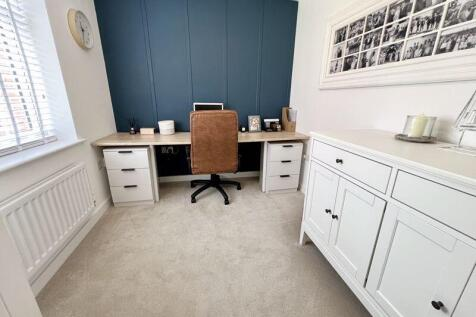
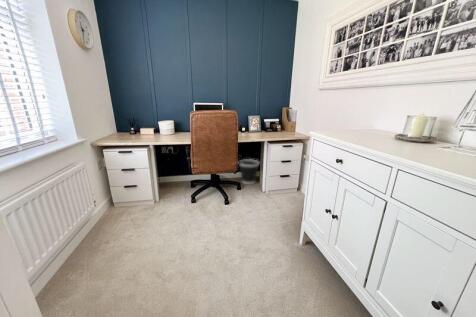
+ wastebasket (248, 172)
